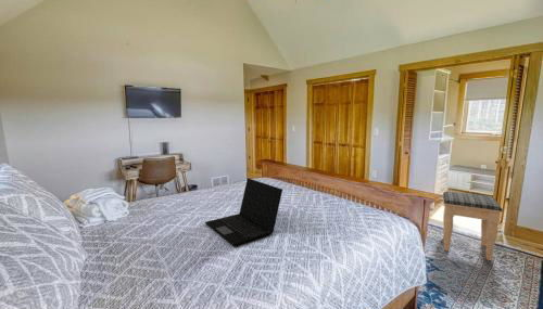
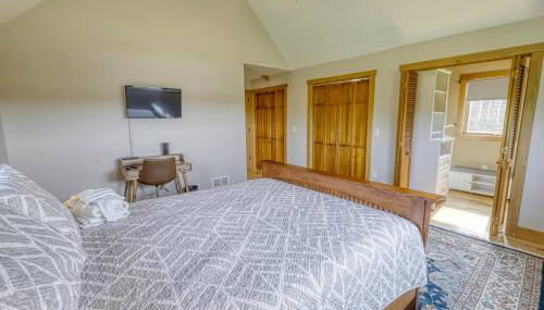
- laptop (242, 207)
- footstool (468, 217)
